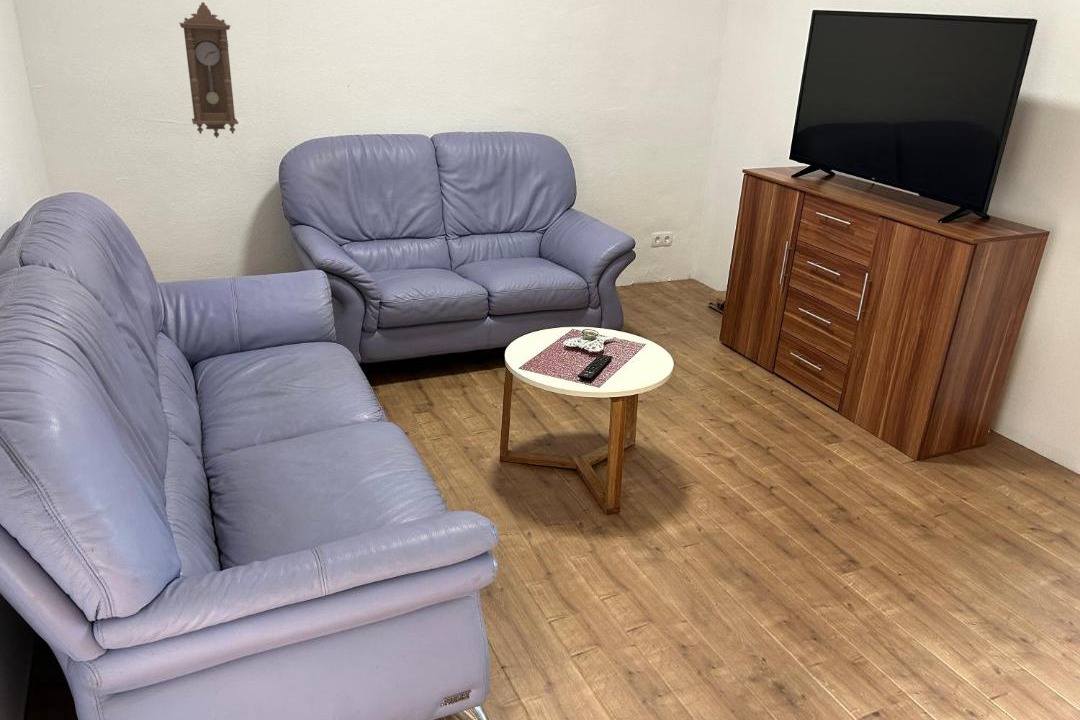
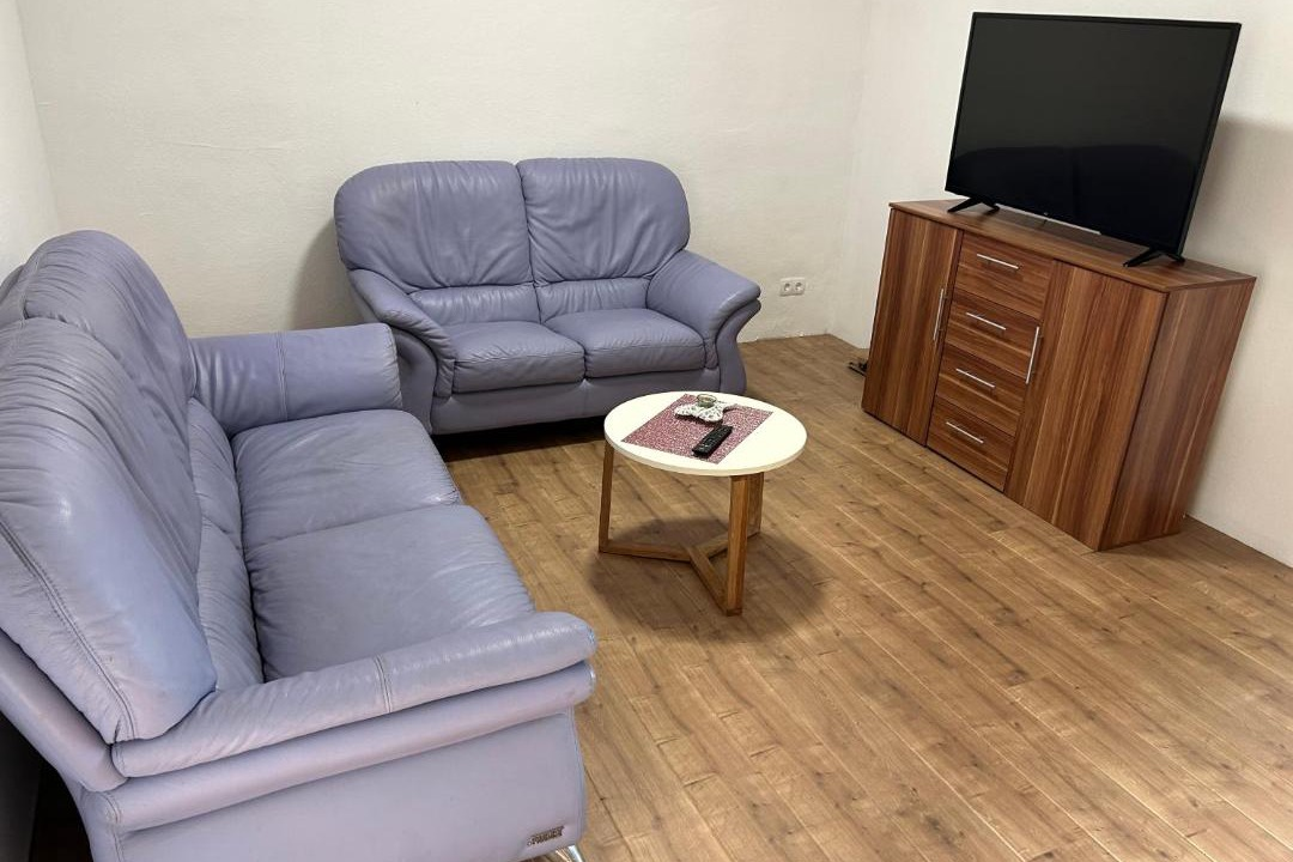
- pendulum clock (209, 72)
